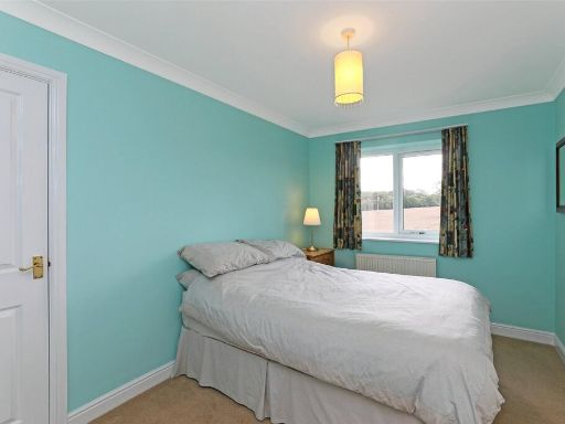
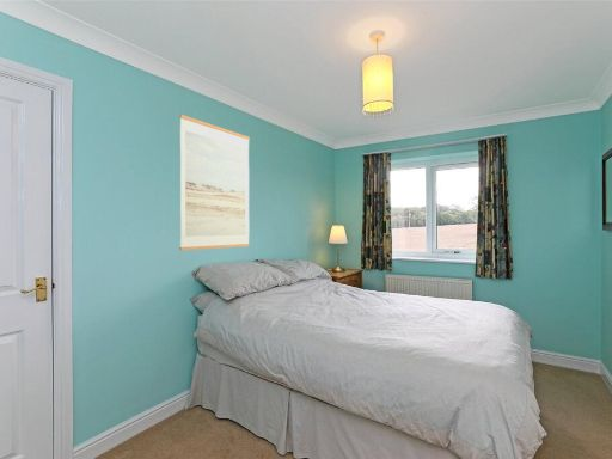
+ wall art (218, 188)
